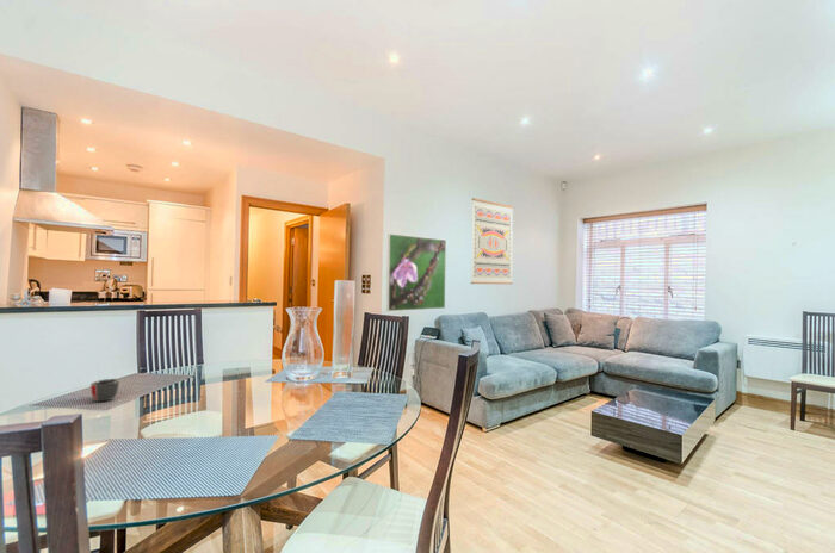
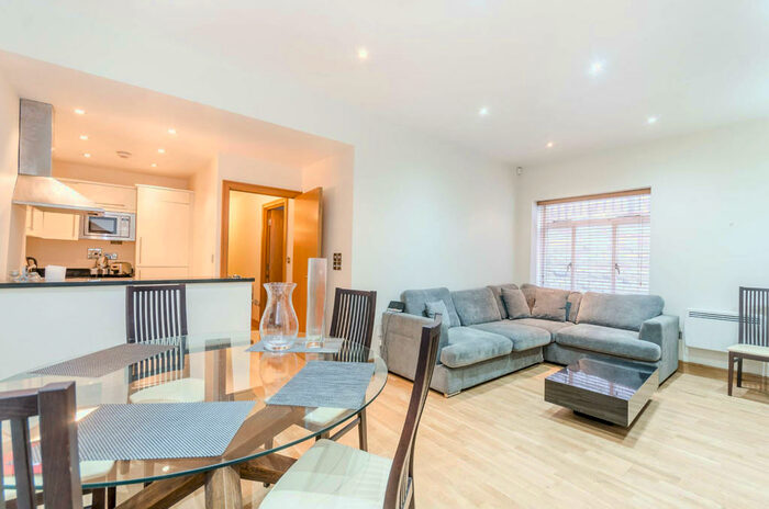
- mug (103, 390)
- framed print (418, 273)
- wall art (493, 243)
